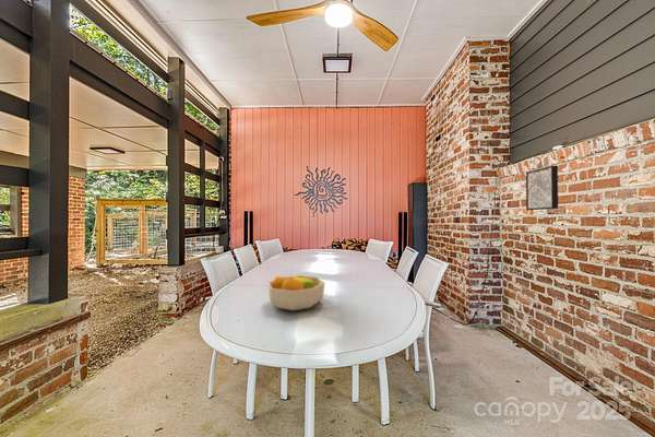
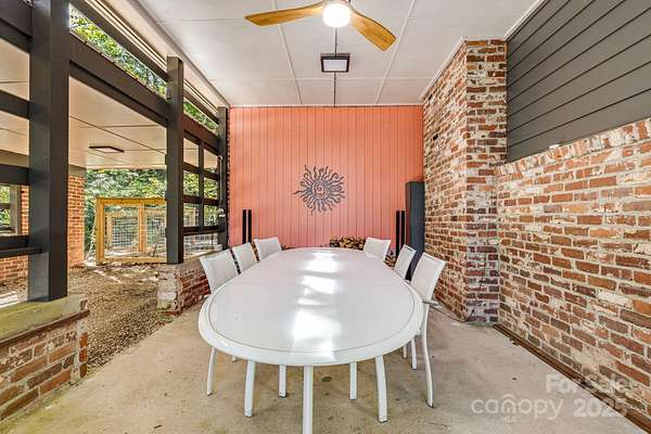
- wall art (540, 189)
- fruit bowl (296, 287)
